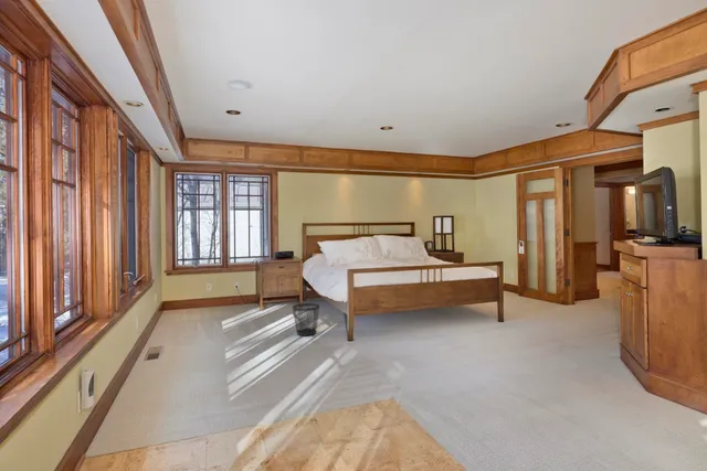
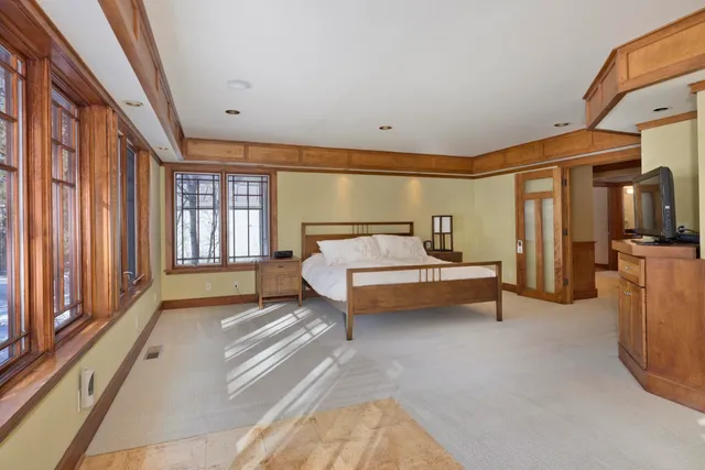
- wastebasket (306, 319)
